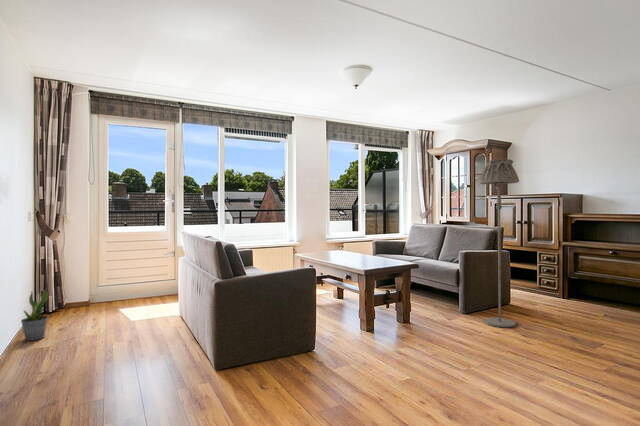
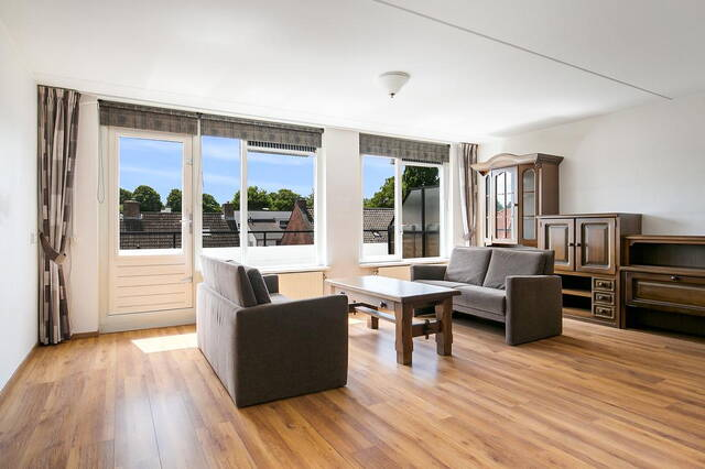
- potted plant (34, 314)
- floor lamp (499, 241)
